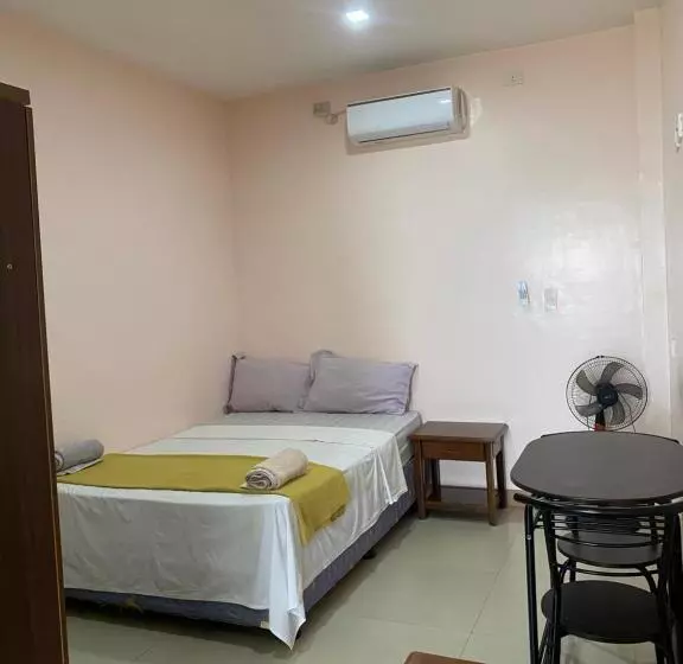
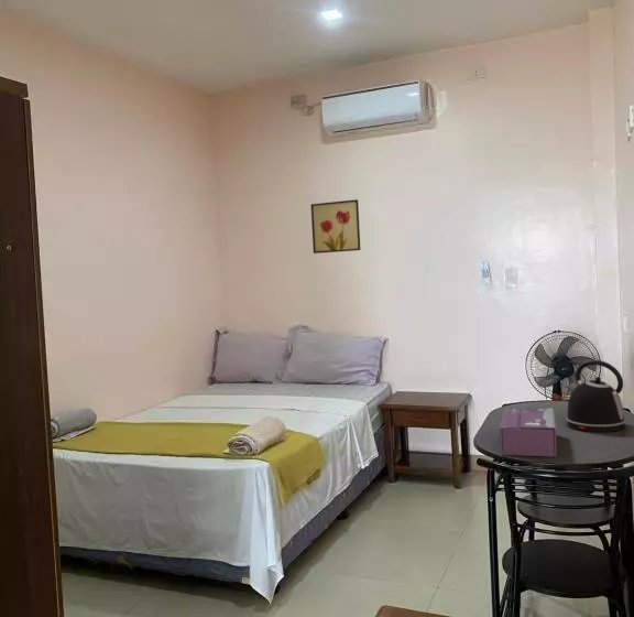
+ wall art (336, 227)
+ tissue box (528, 430)
+ kettle (594, 392)
